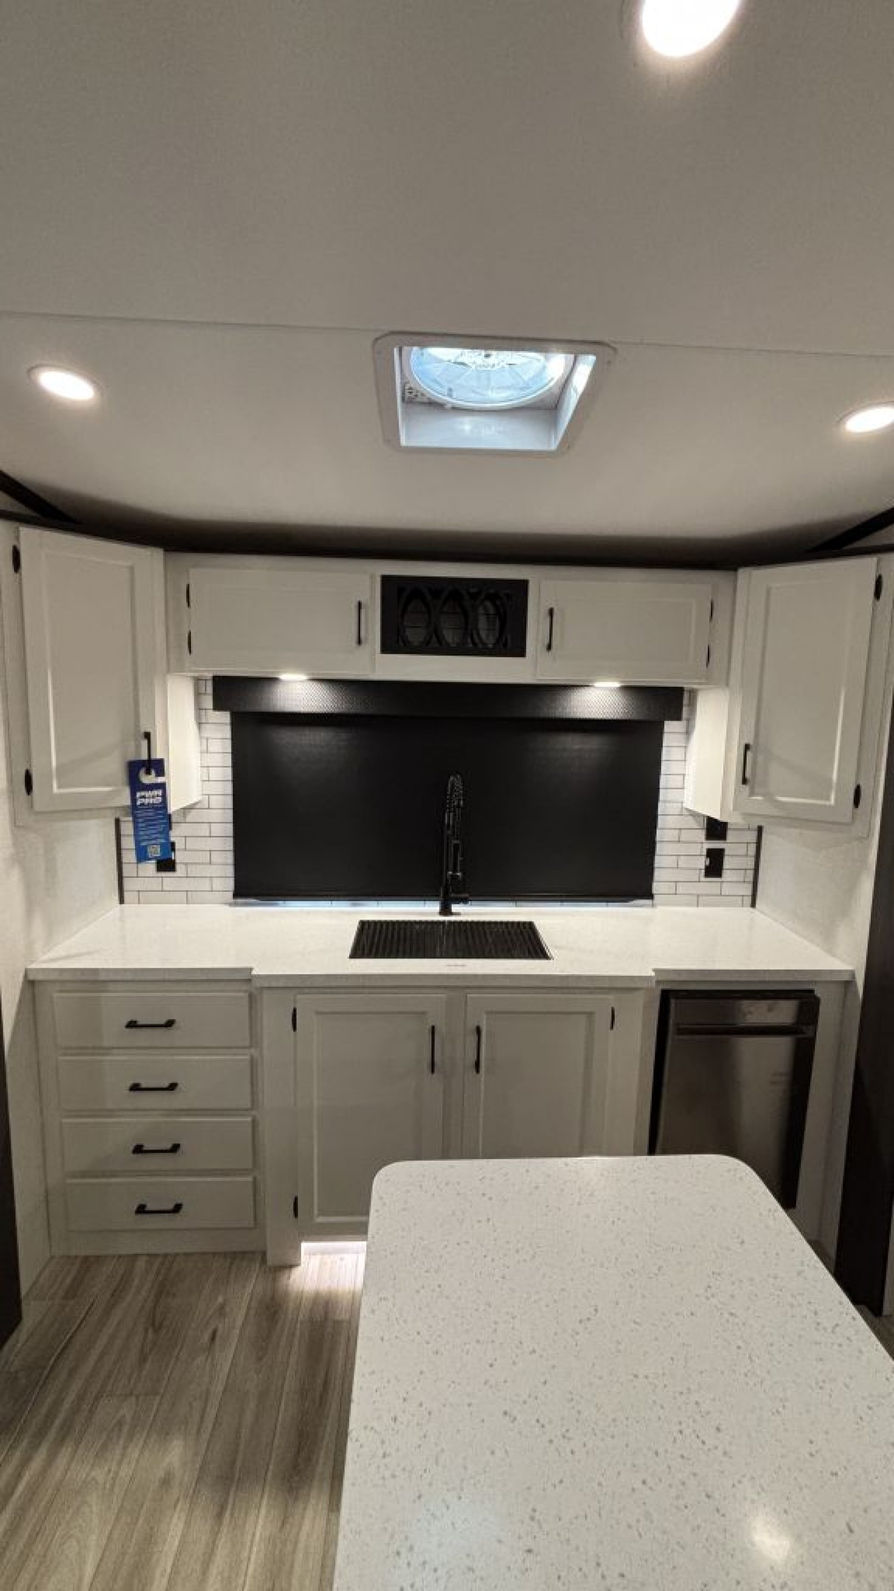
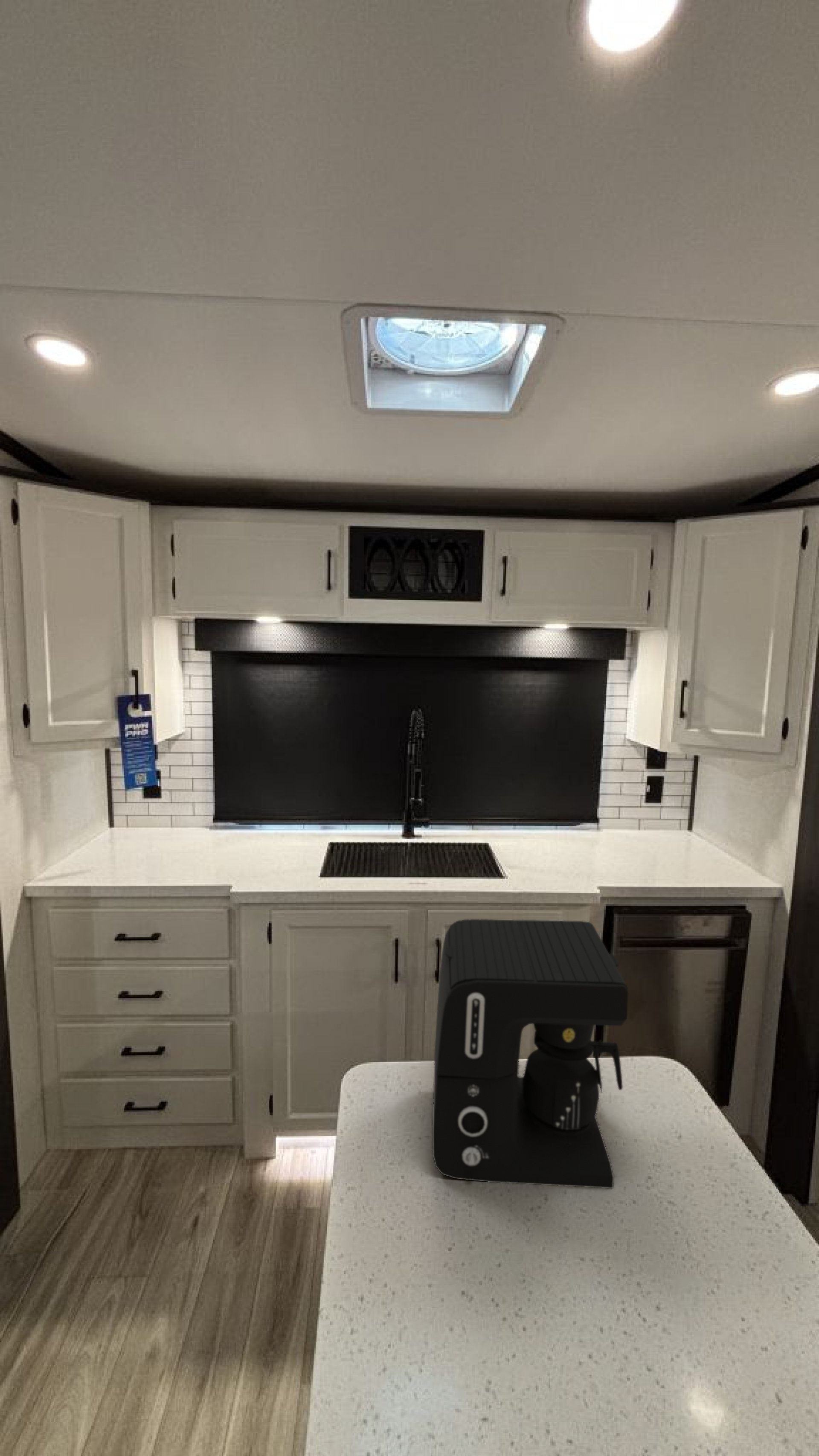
+ coffee maker (534, 1042)
